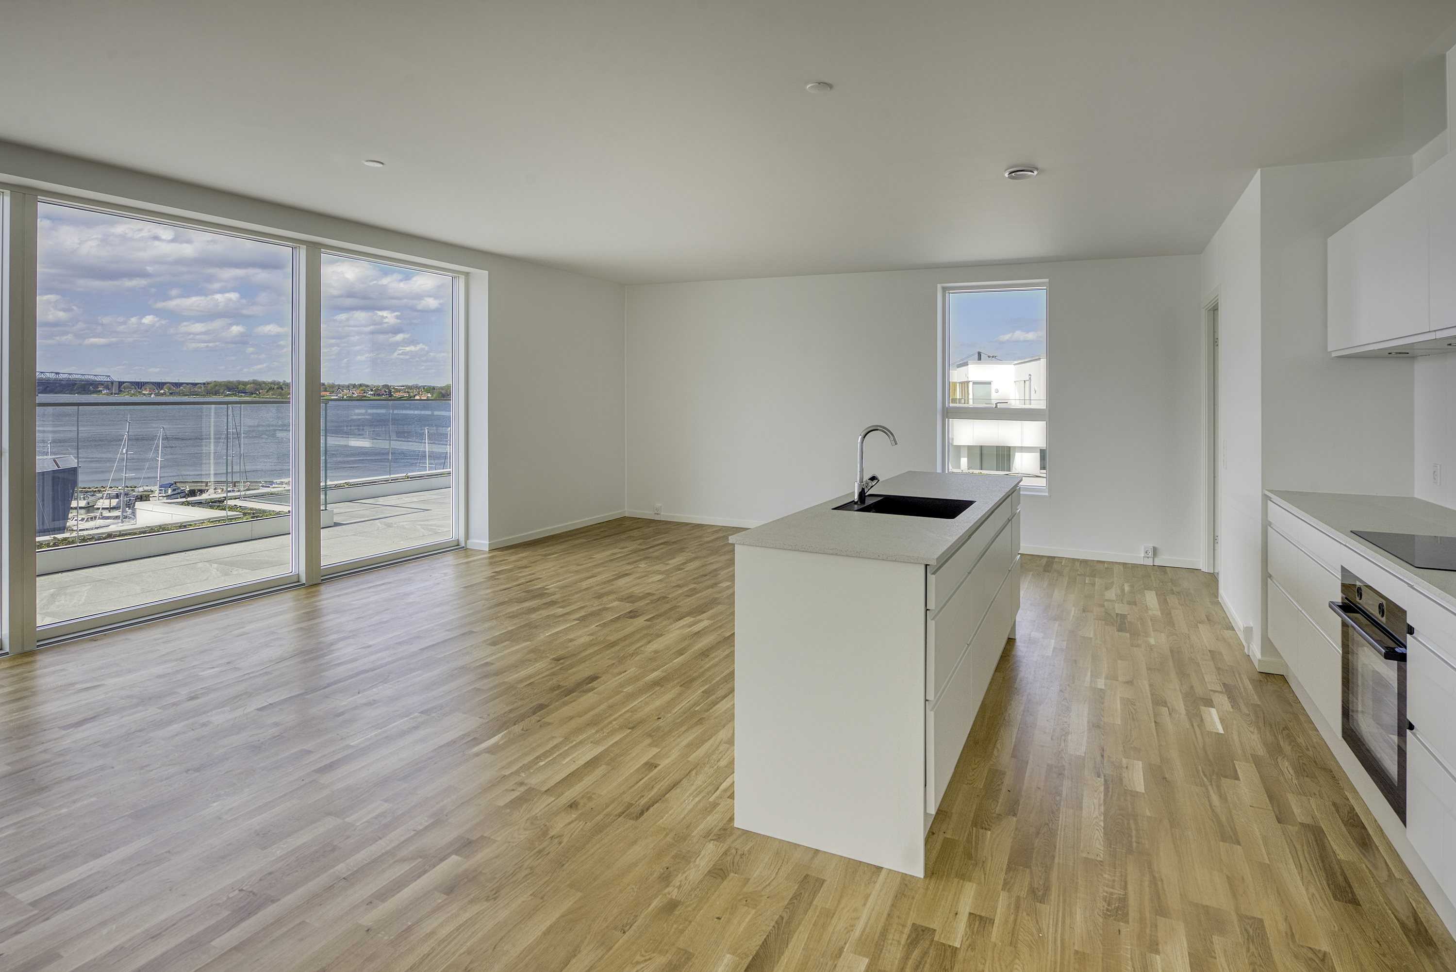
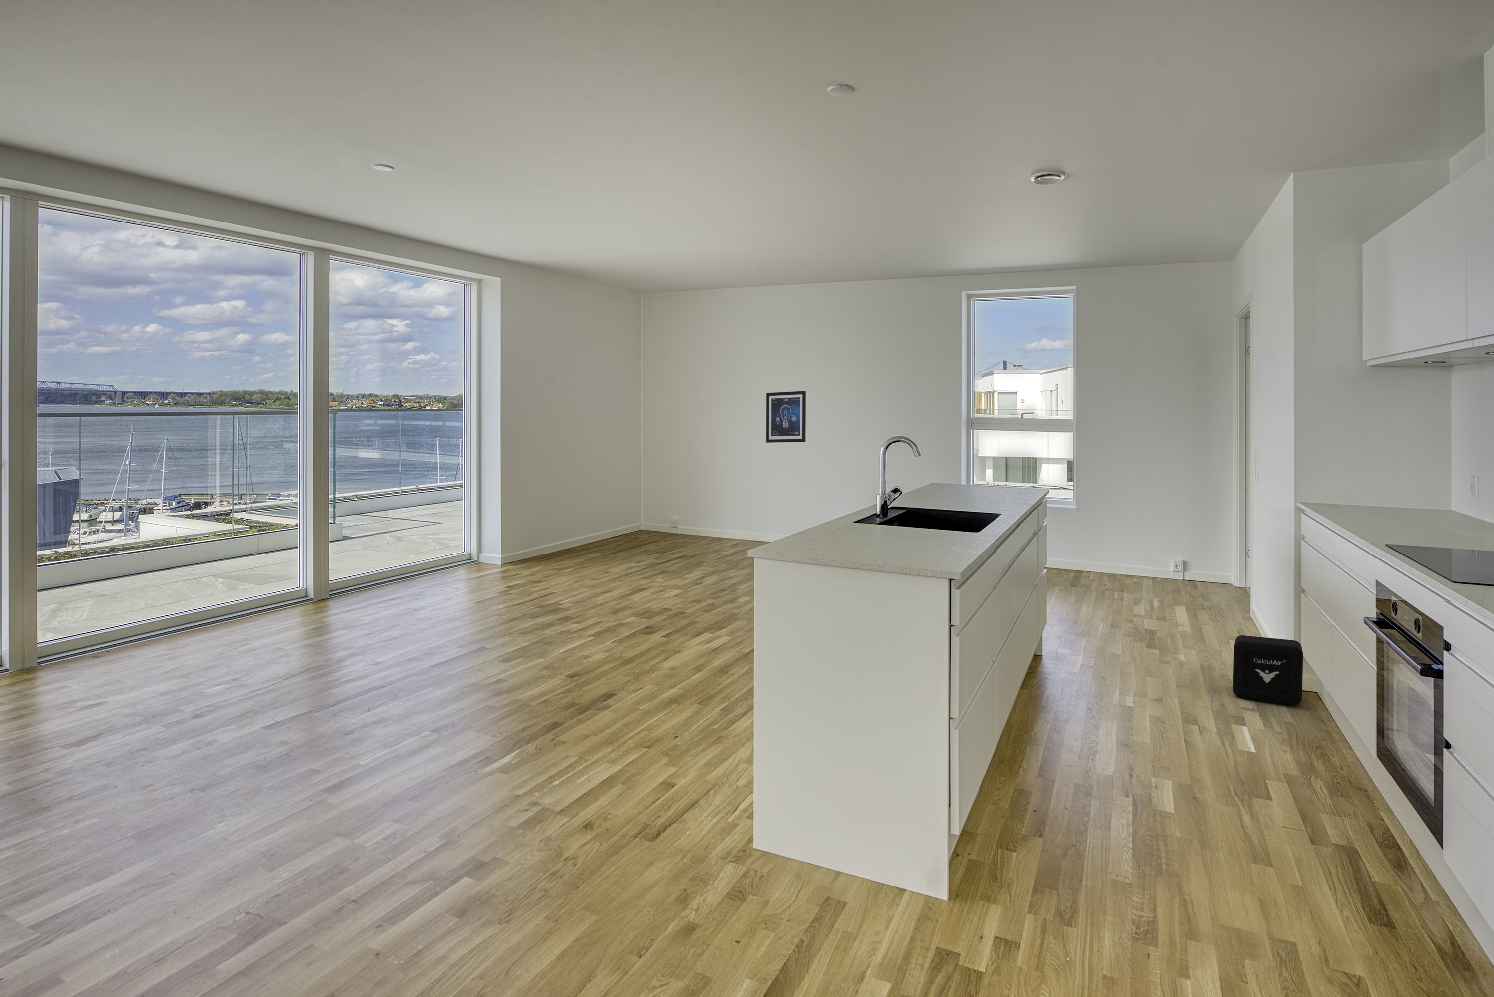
+ air purifier (1267, 669)
+ wall art (785, 416)
